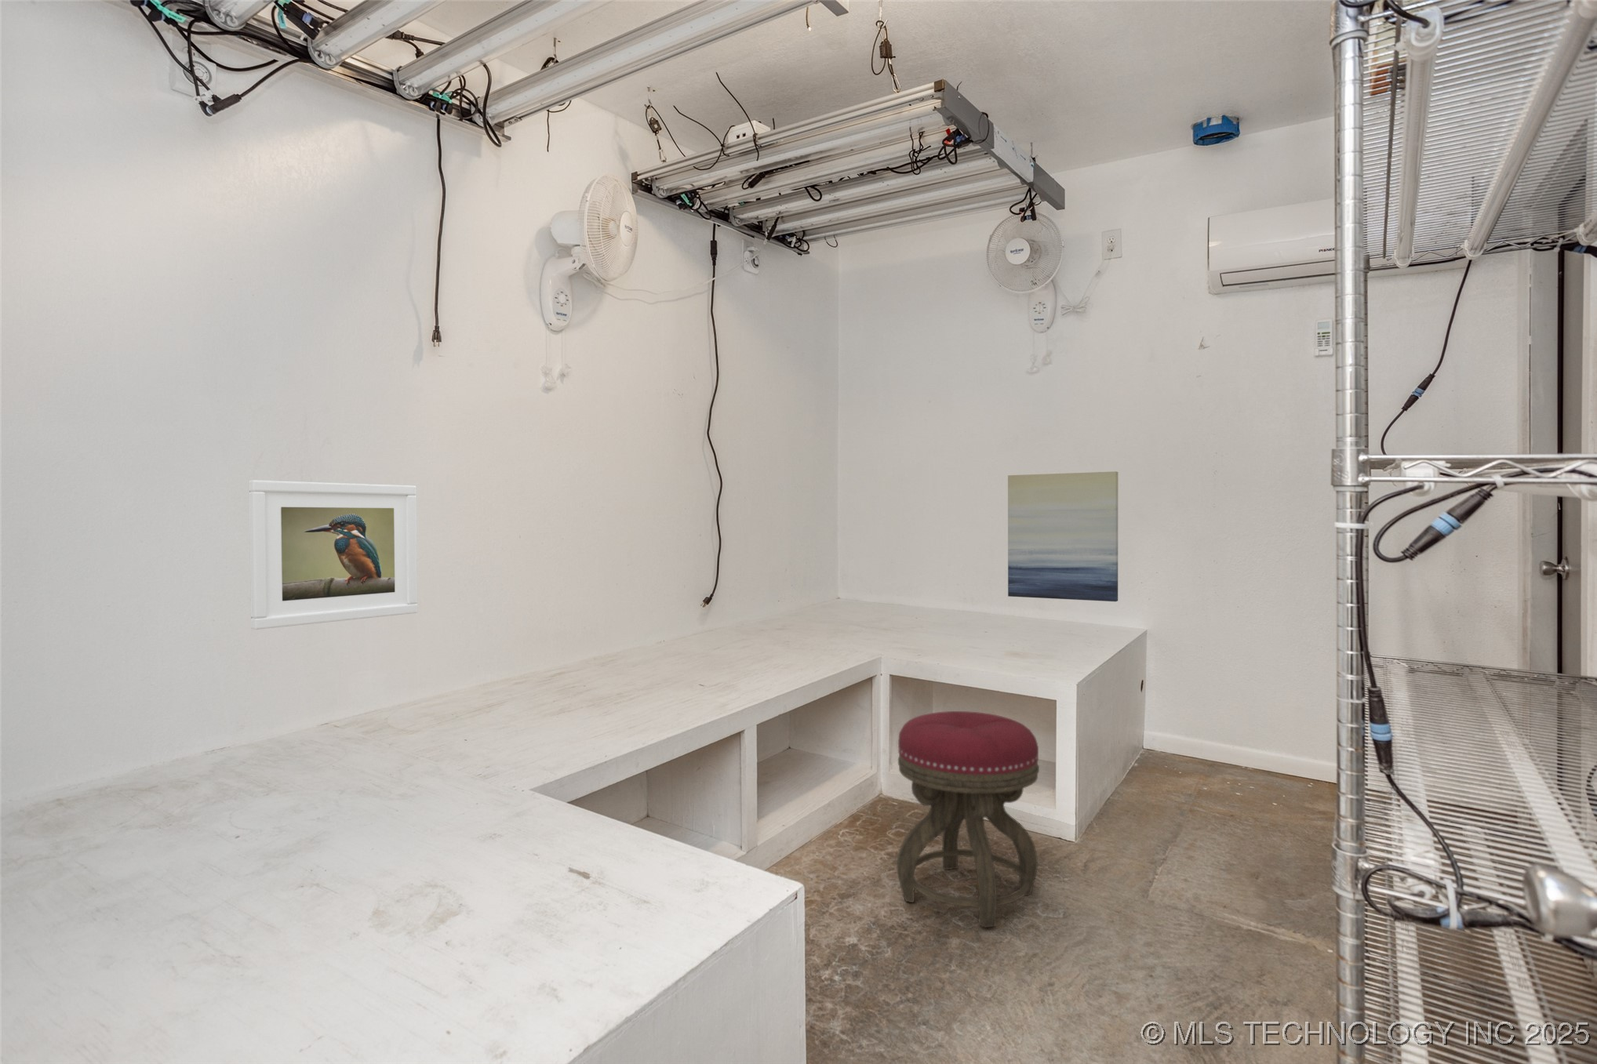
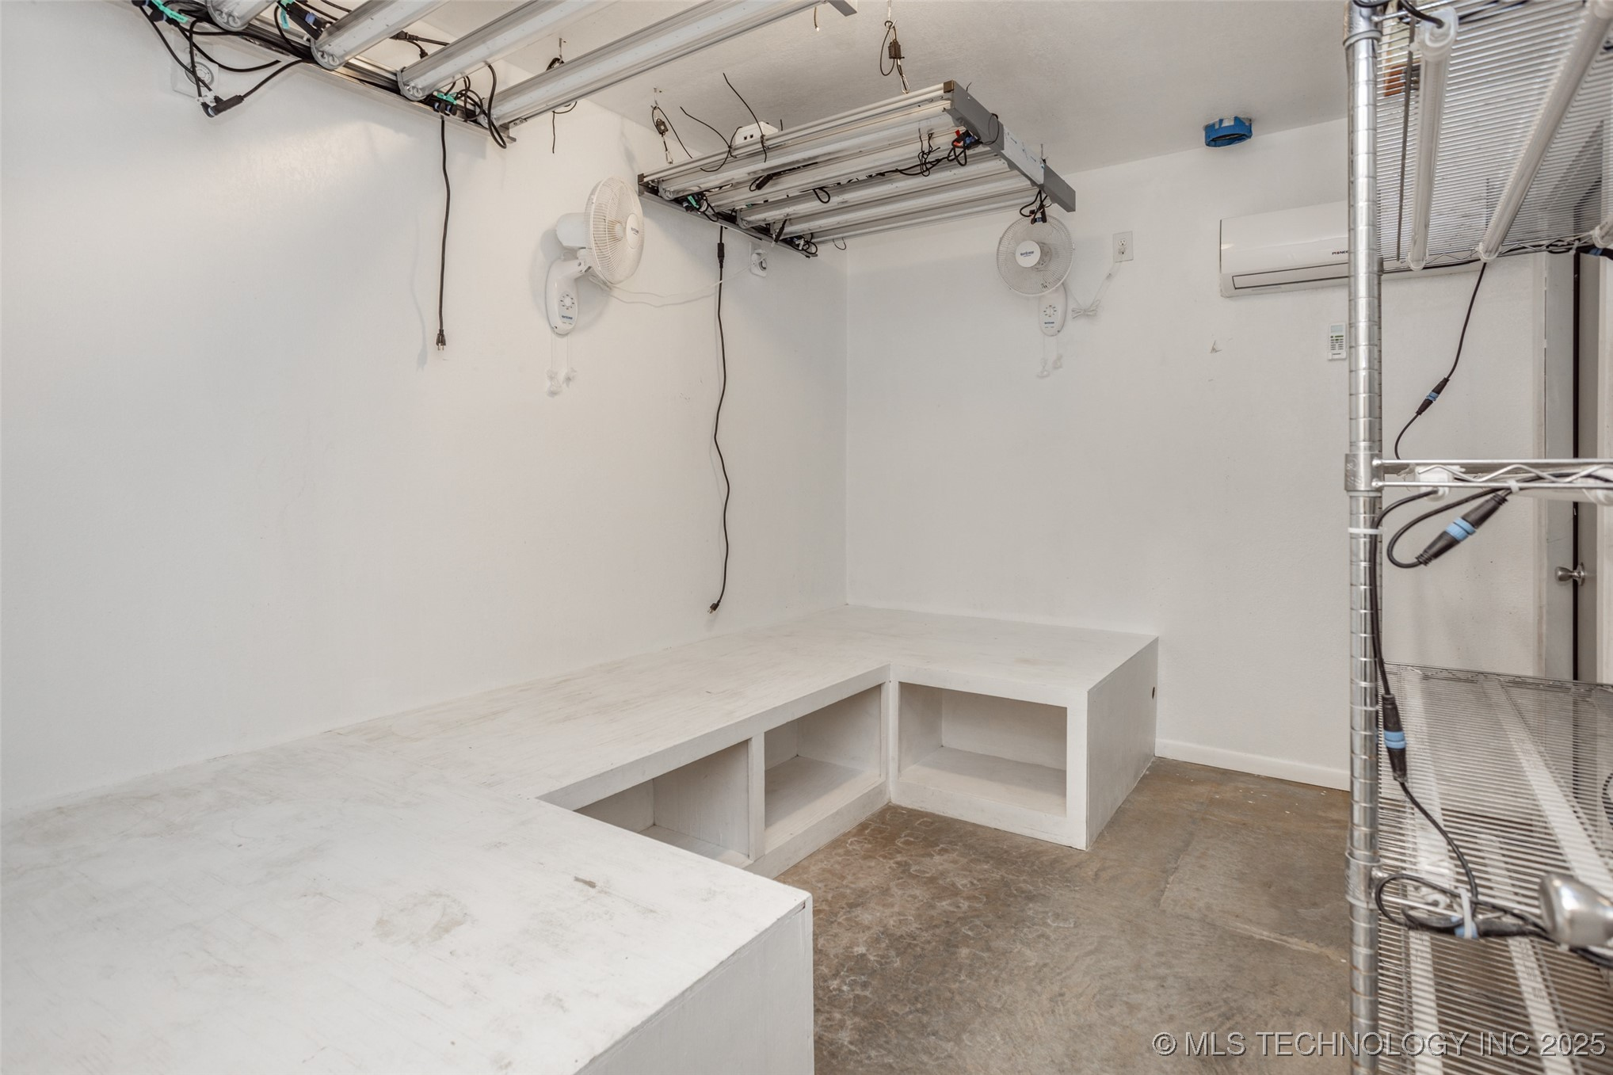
- wall art (1060, 536)
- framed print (340, 551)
- stool (968, 809)
